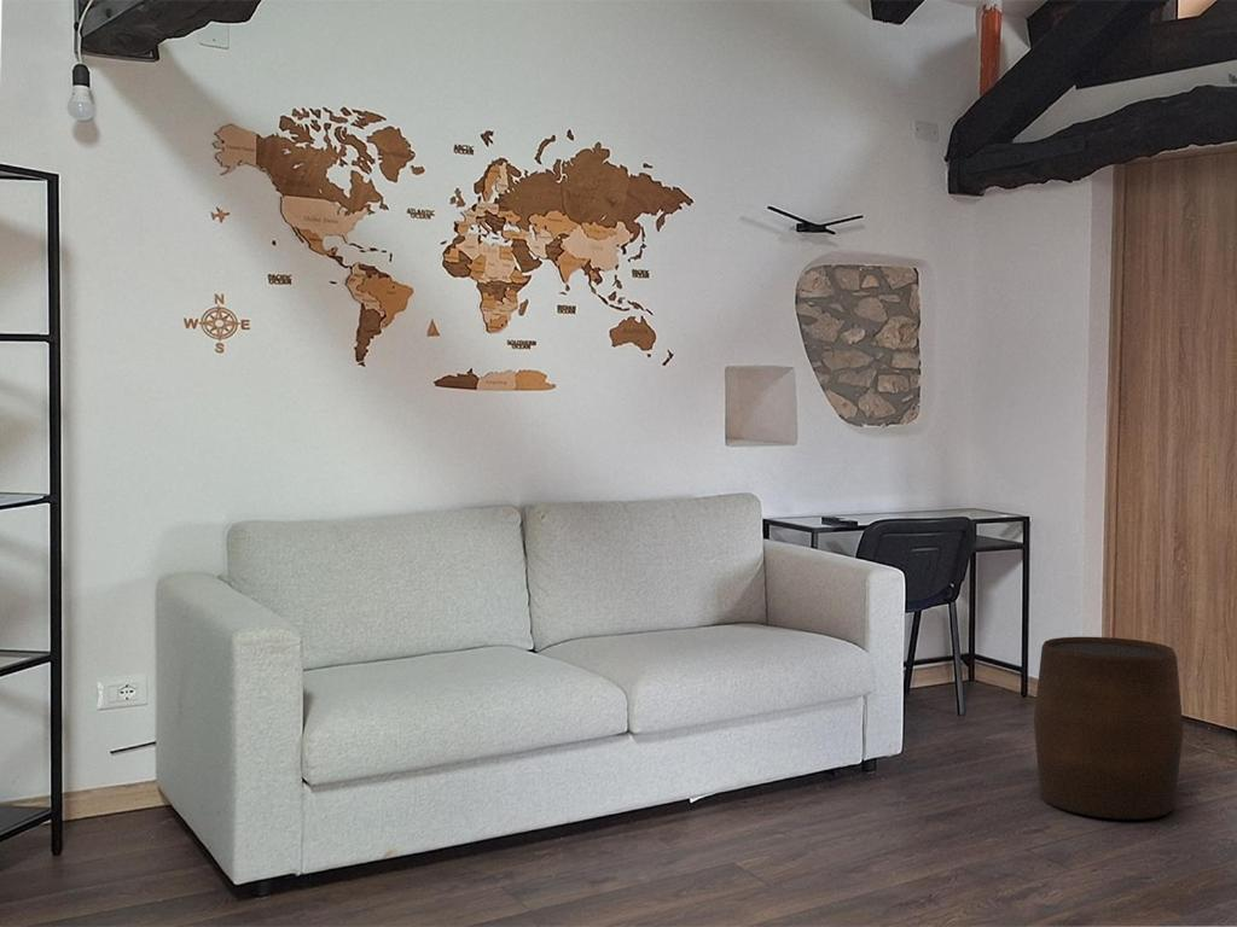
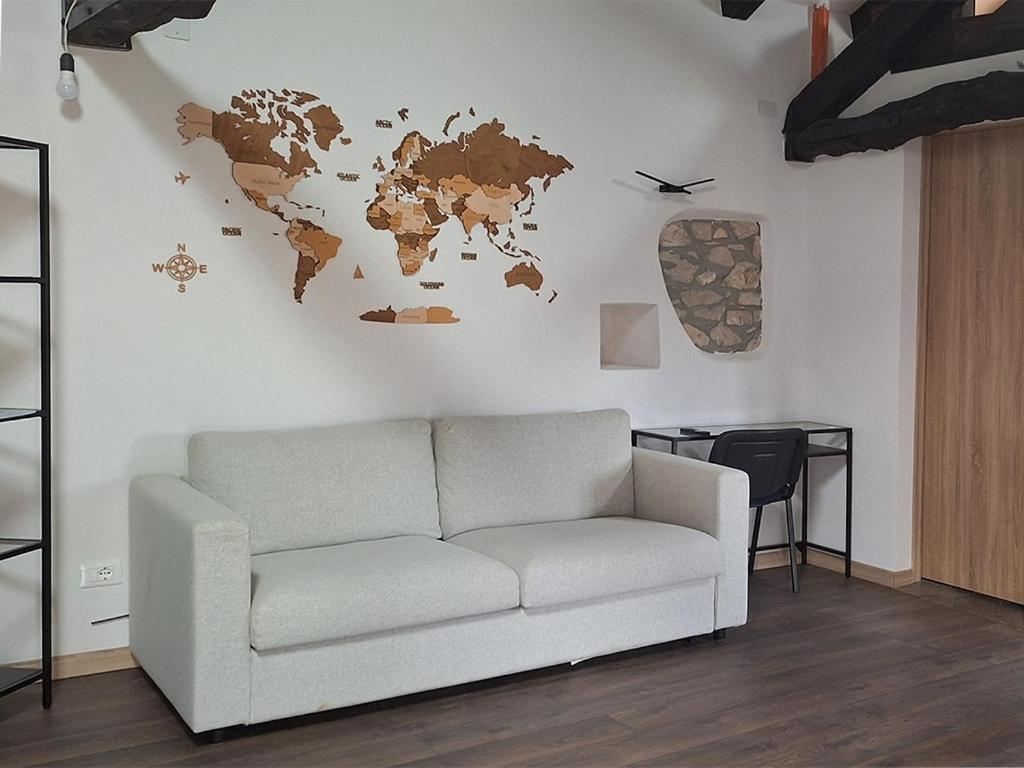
- stool (1107, 723)
